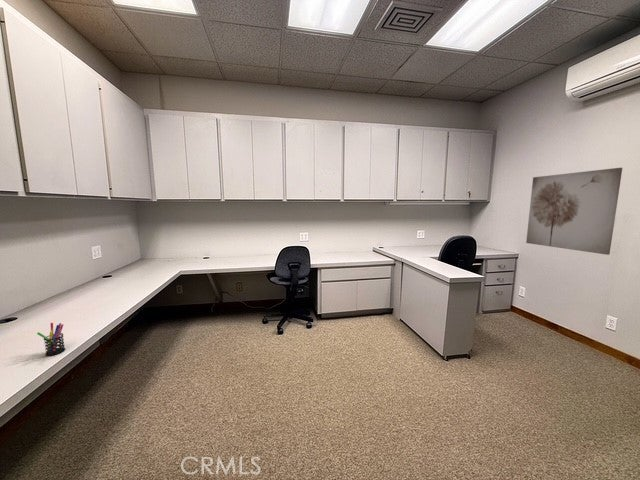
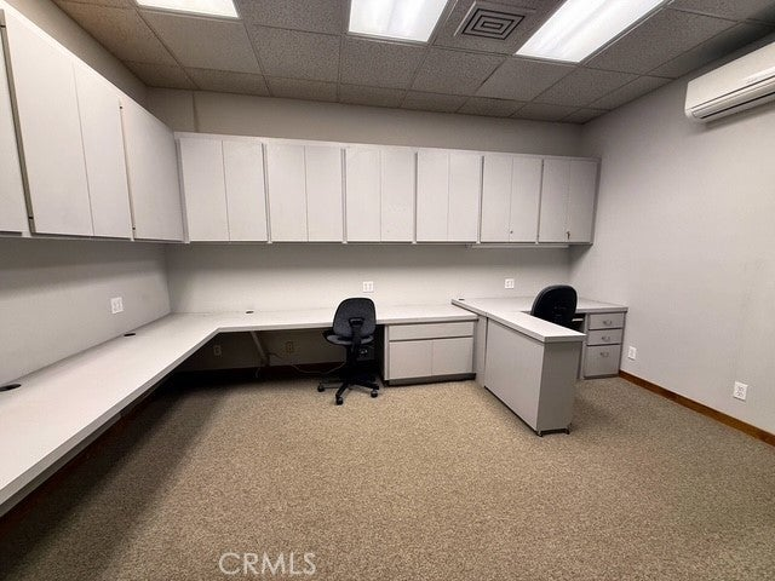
- pen holder (51, 338)
- wall art (566, 211)
